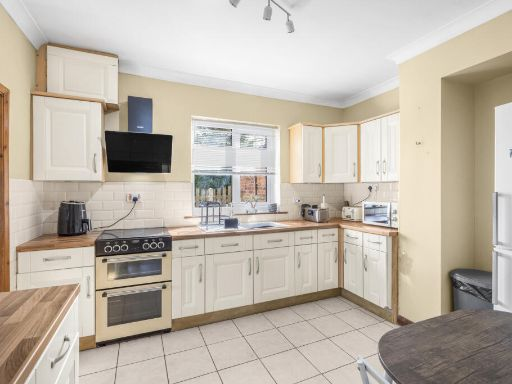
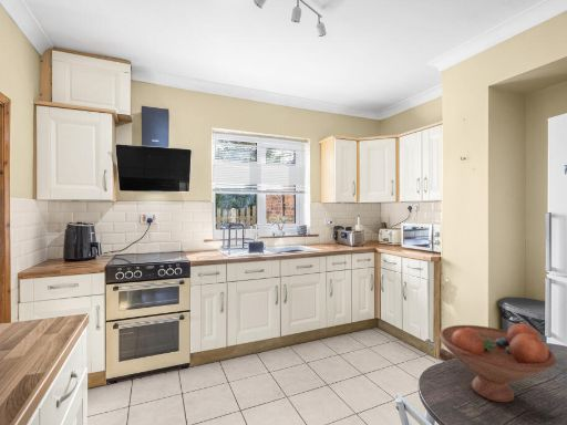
+ fruit bowl (492, 357)
